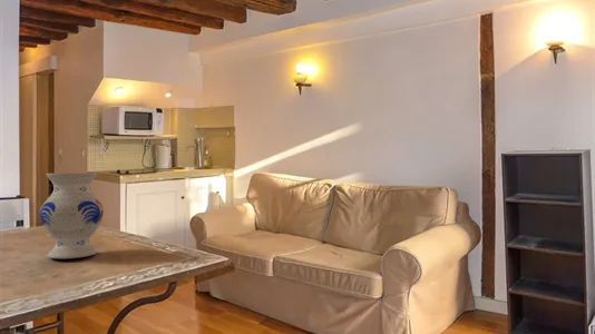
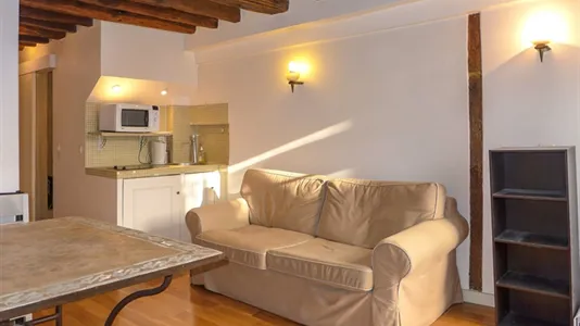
- vase (72, 214)
